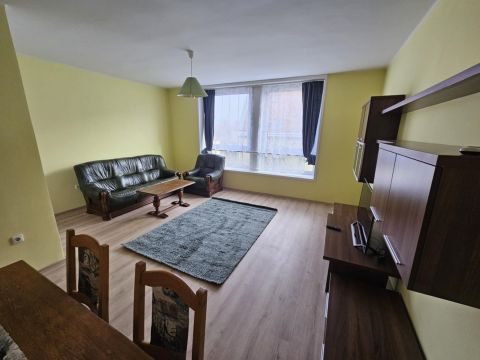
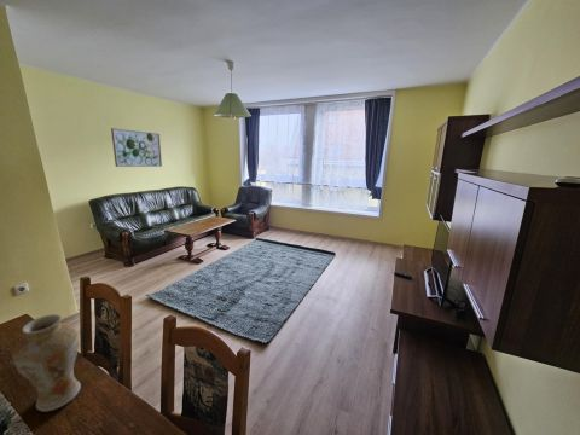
+ wall art (139, 149)
+ vase (51, 361)
